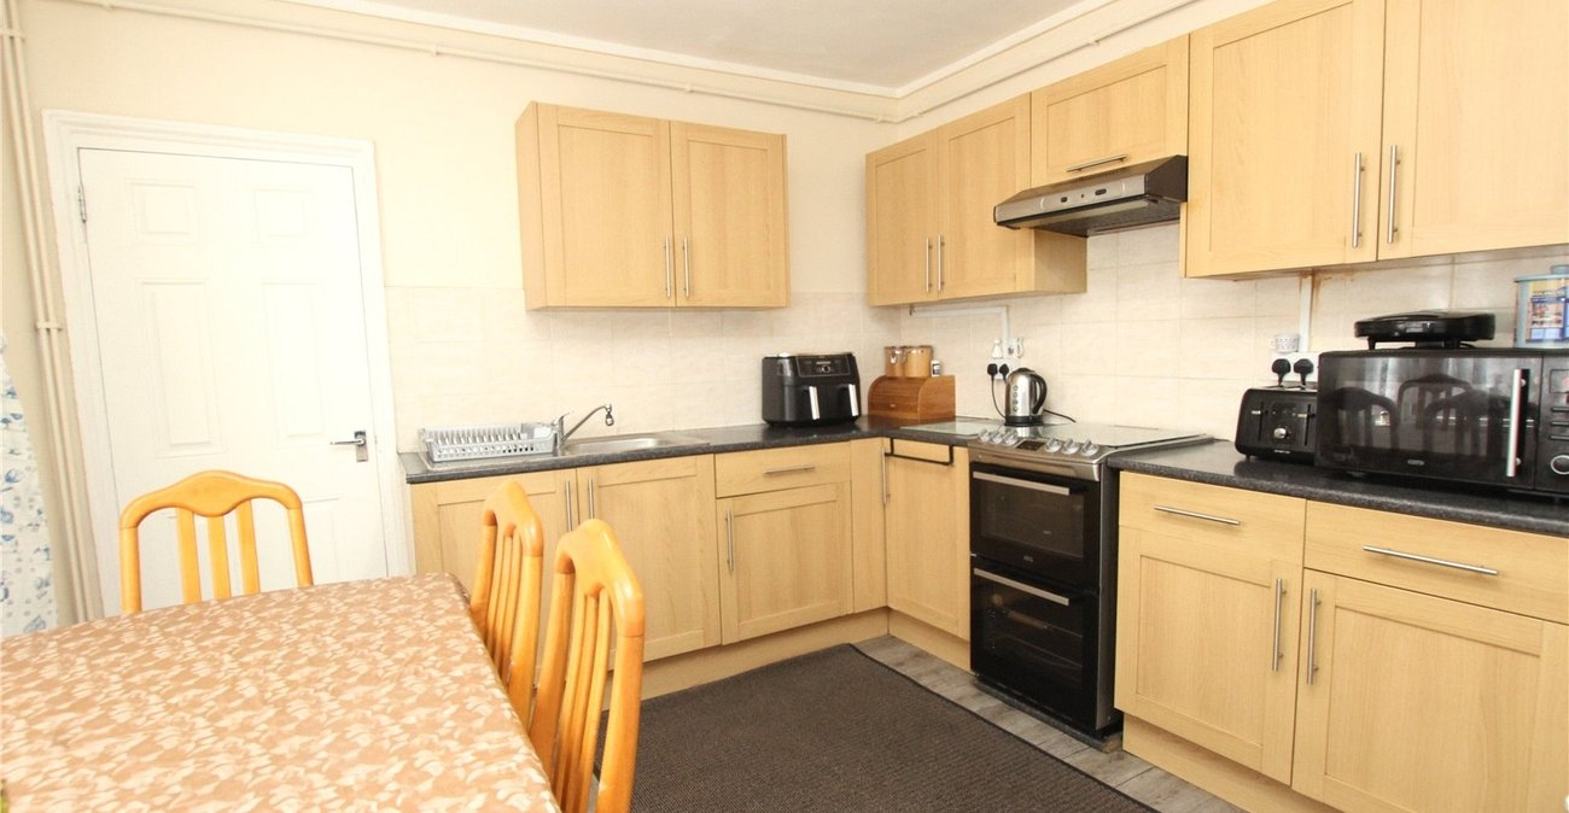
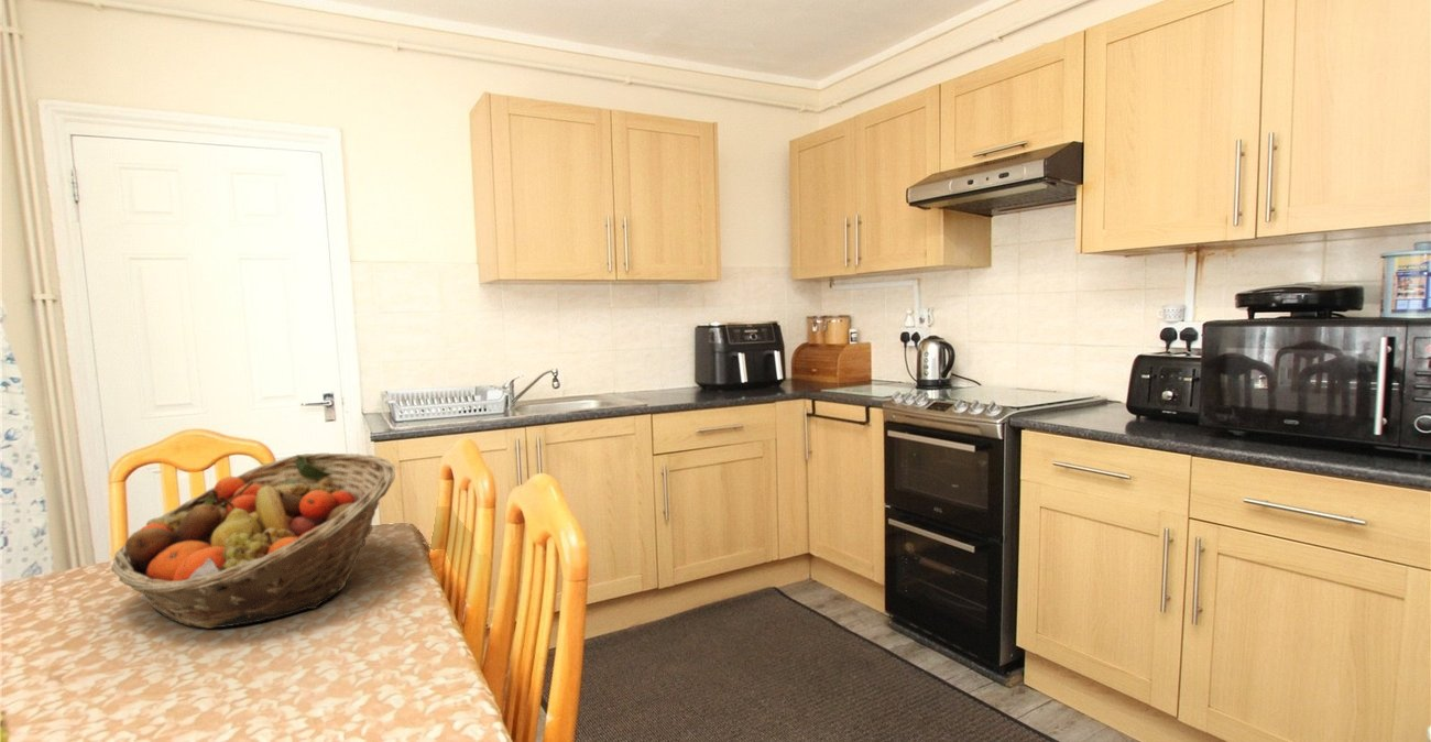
+ fruit basket (265, 530)
